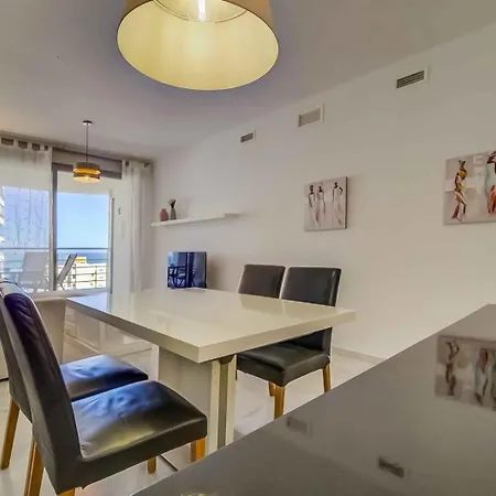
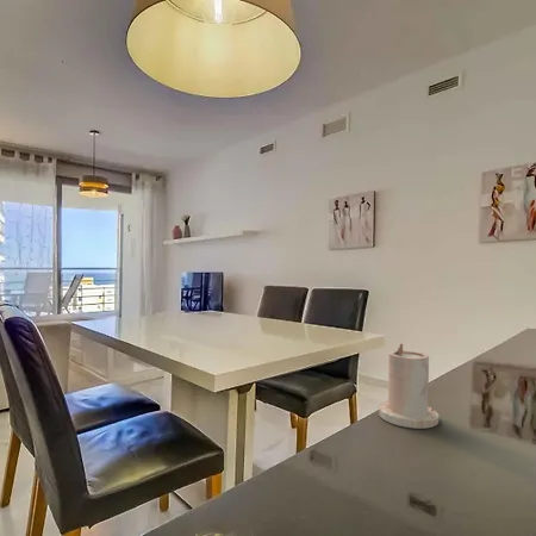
+ candle (409, 381)
